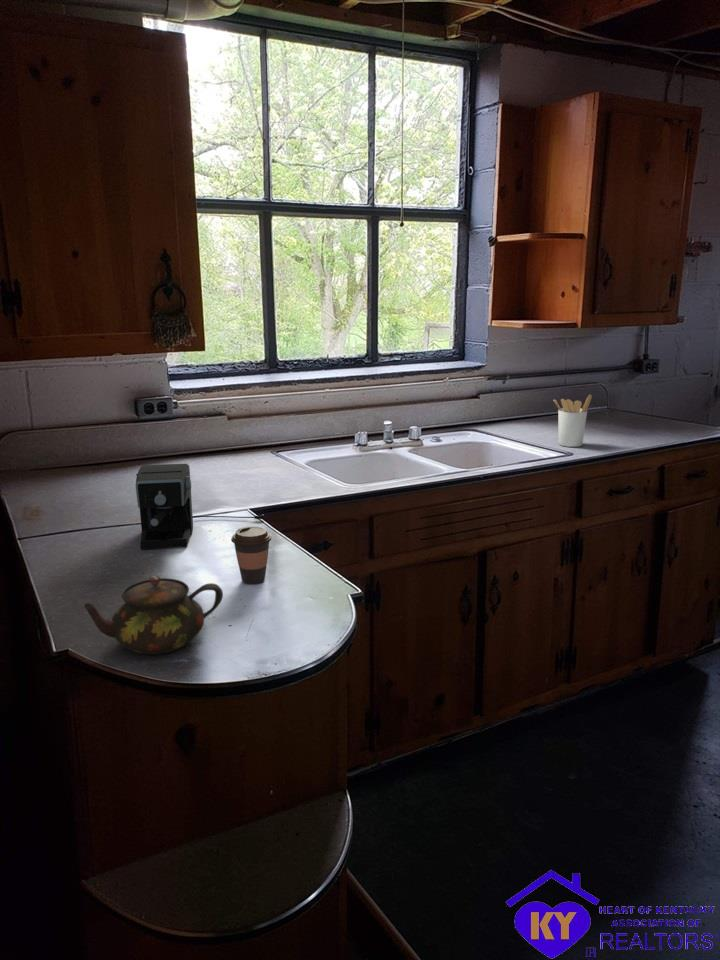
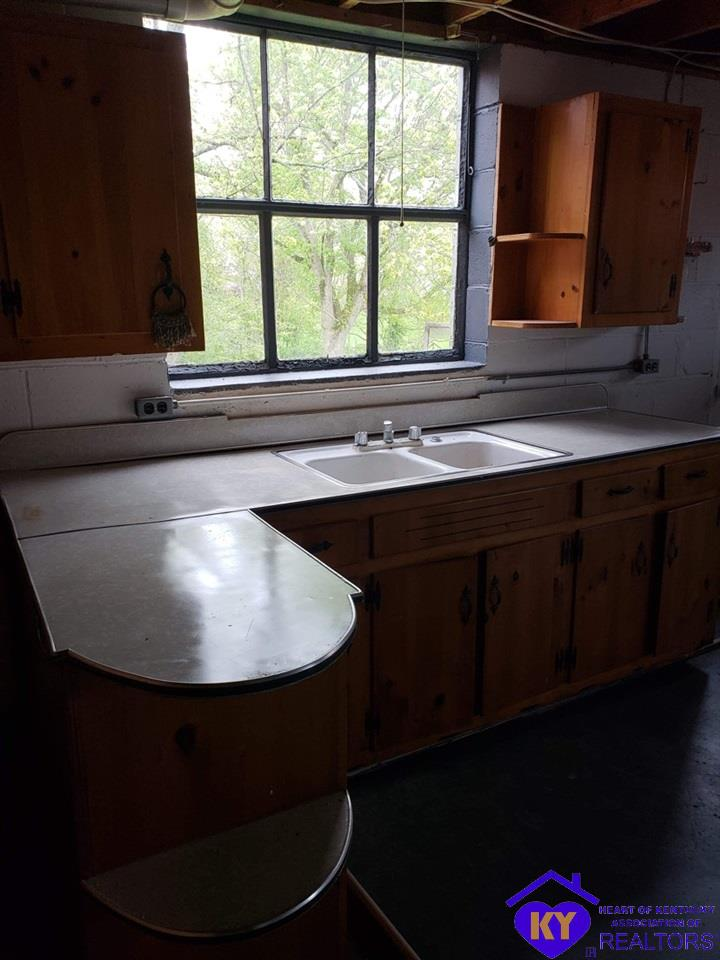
- teapot (155, 609)
- coffee maker (191, 501)
- coffee cup (252, 555)
- utensil holder (571, 420)
